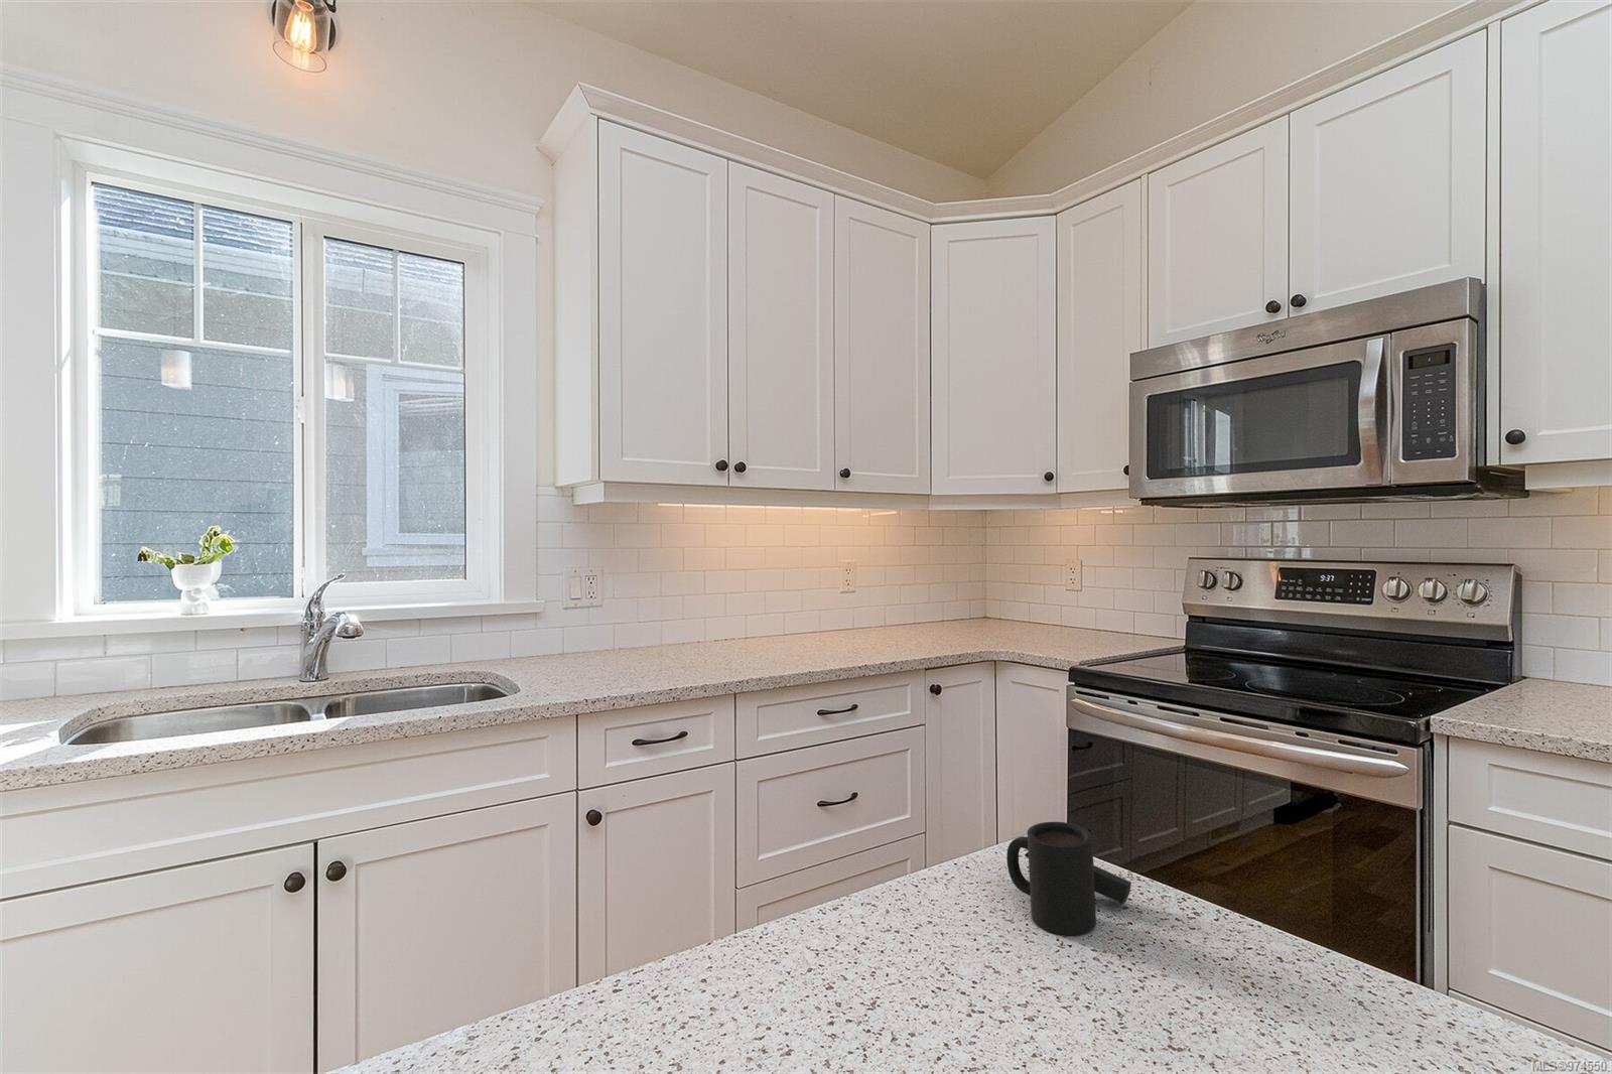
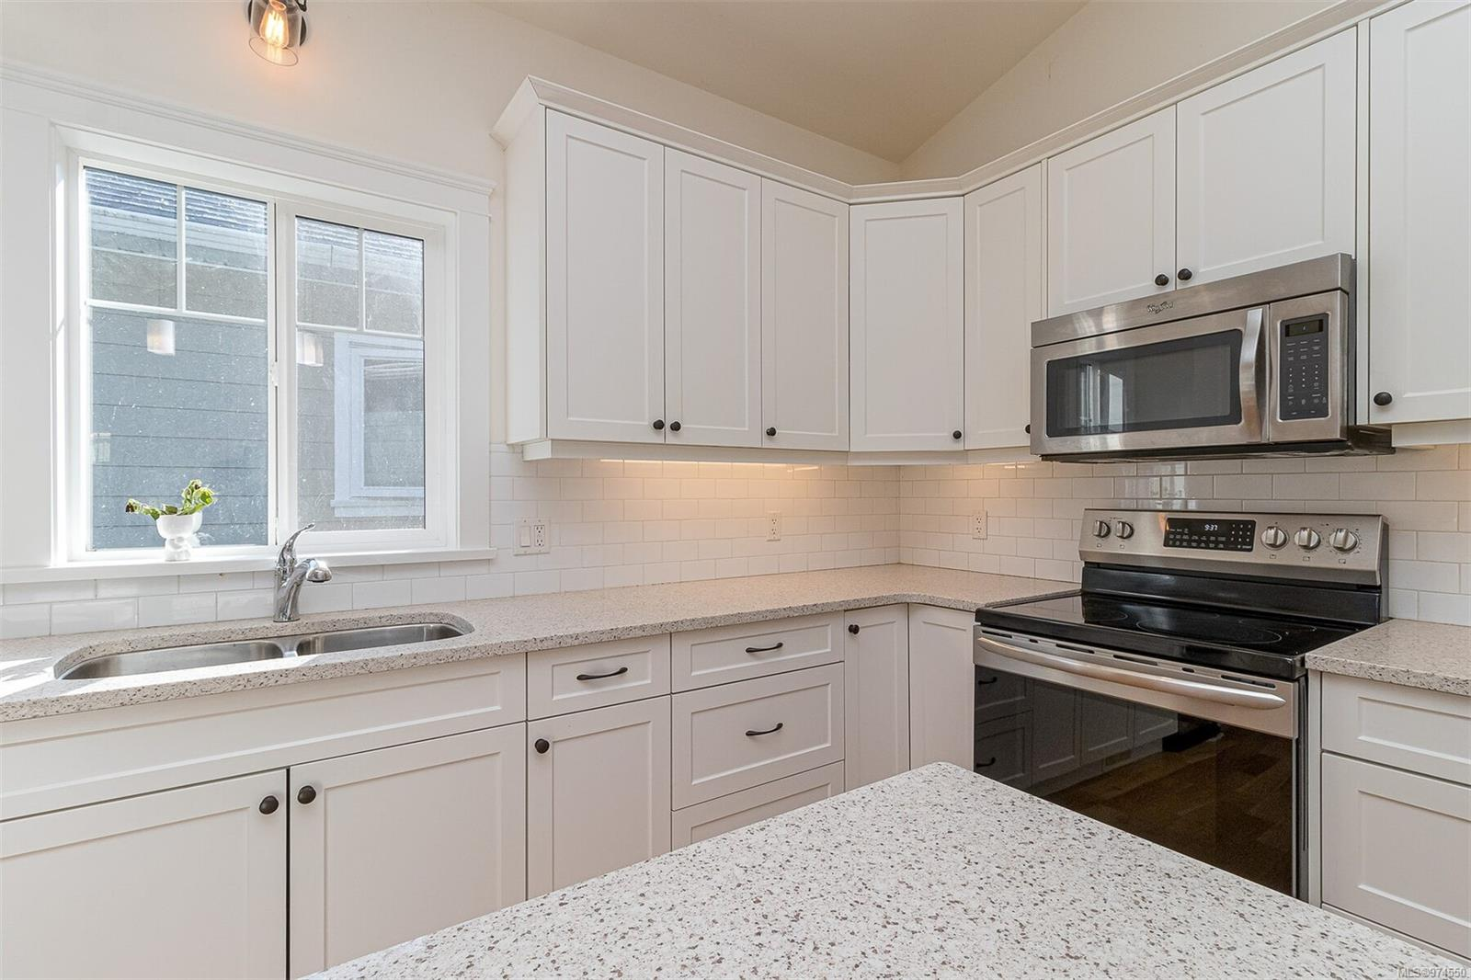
- coffee mug (1062, 862)
